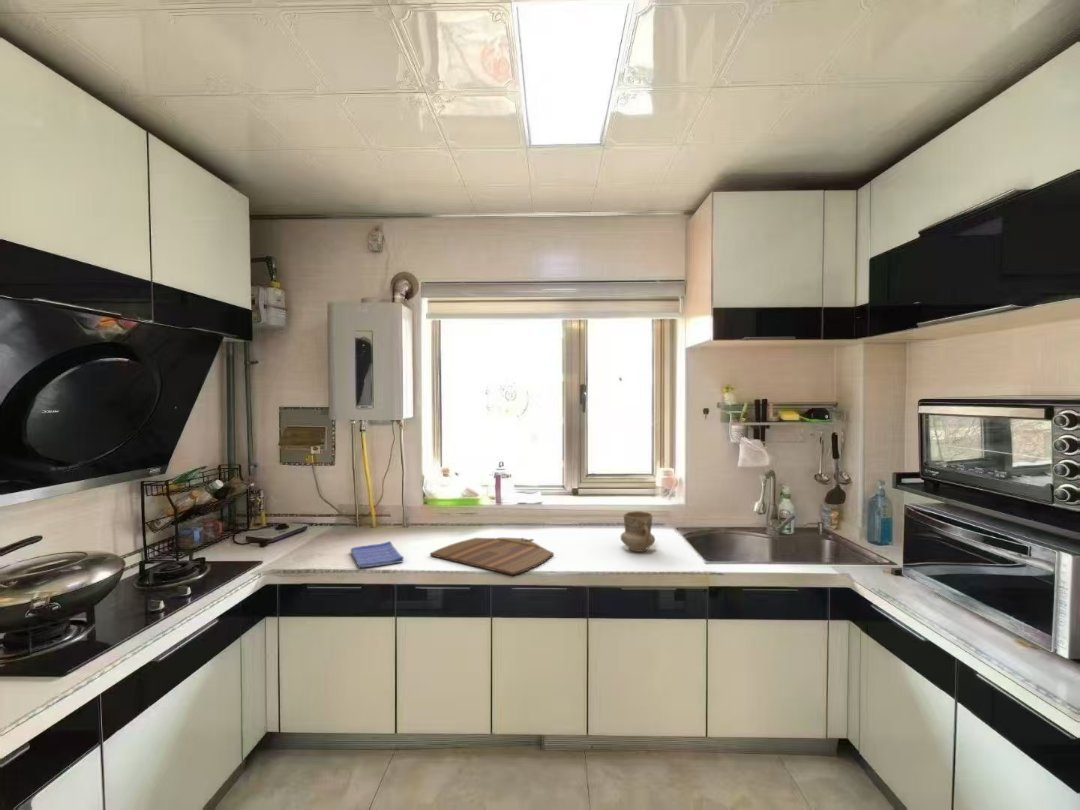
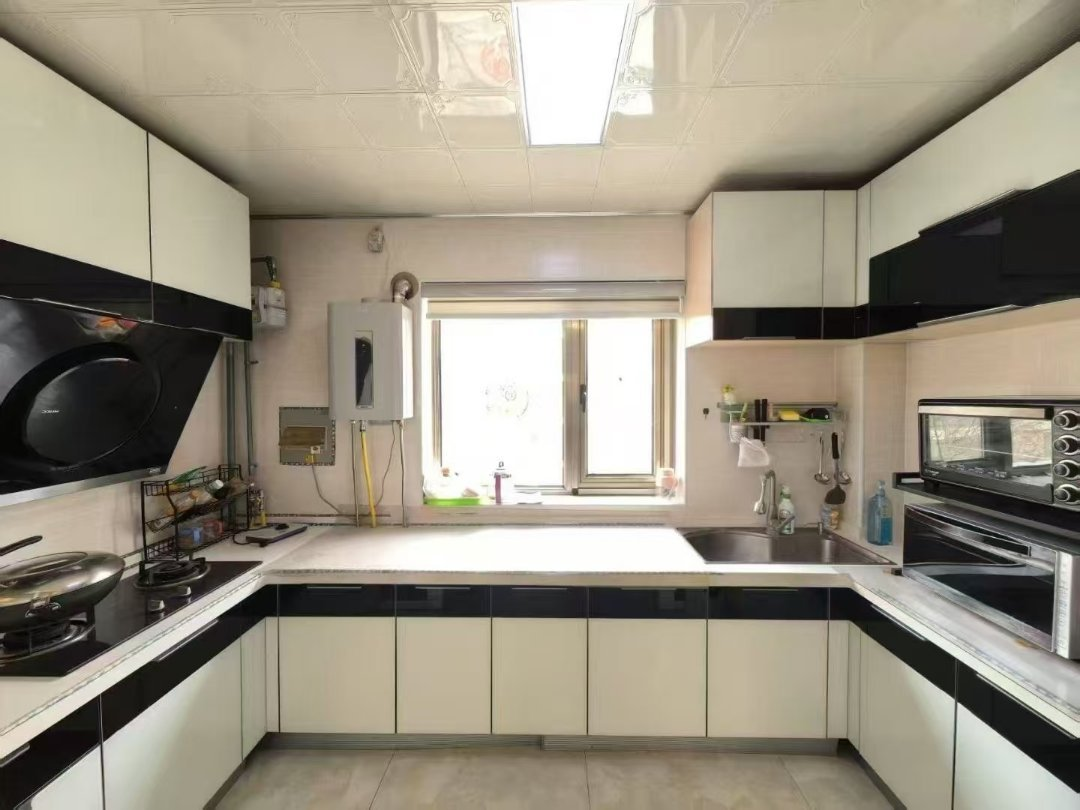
- dish towel (376, 553)
- mug (637, 531)
- cutting board (500, 549)
